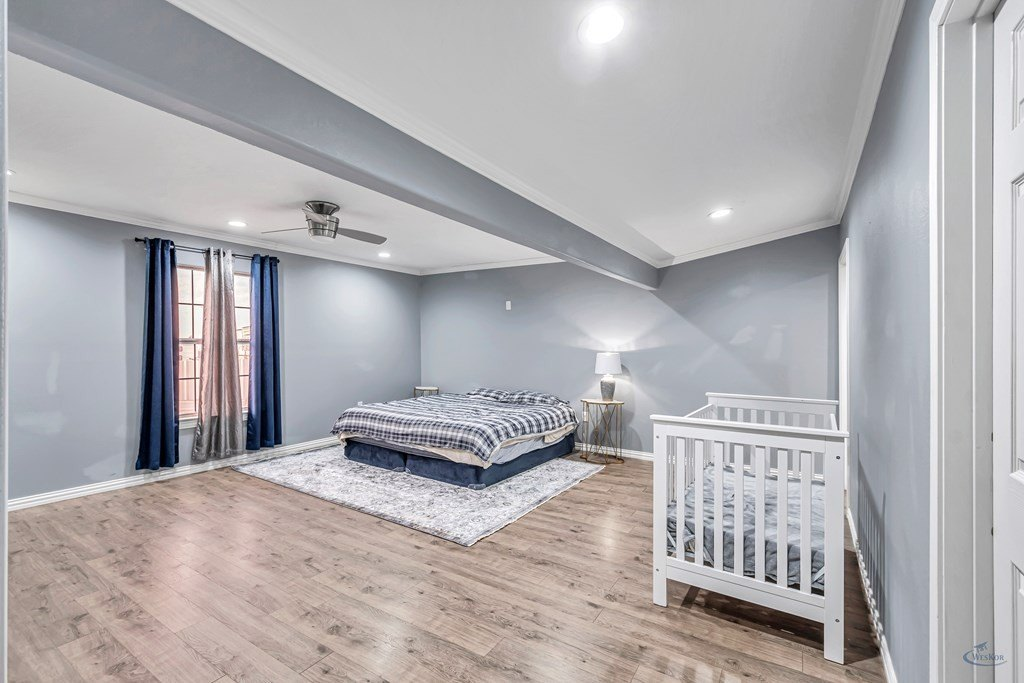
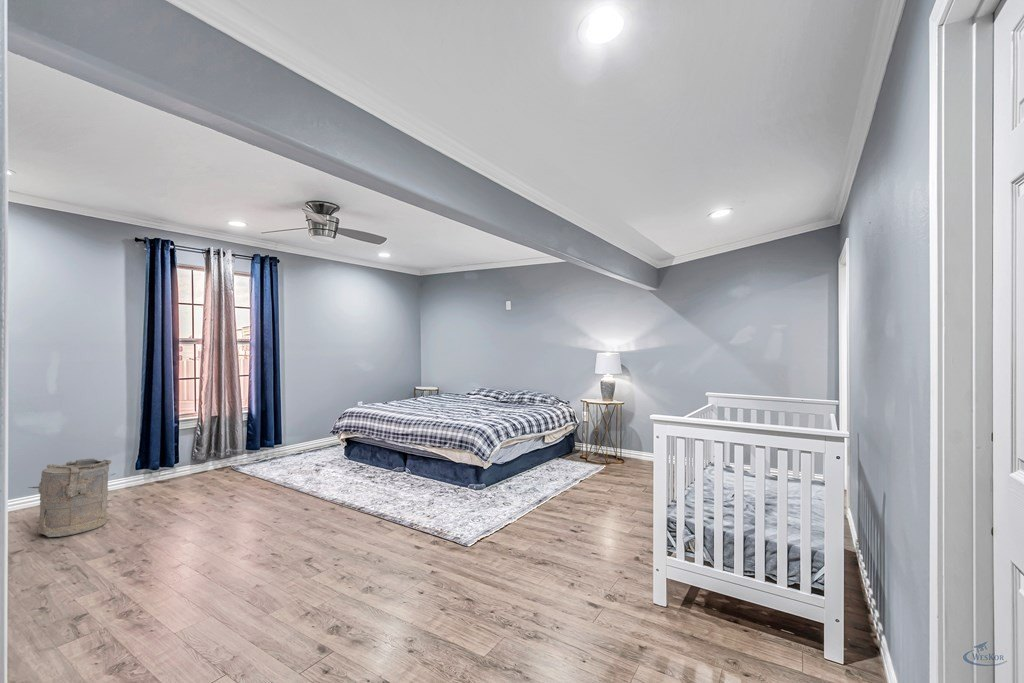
+ laundry hamper (73, 494)
